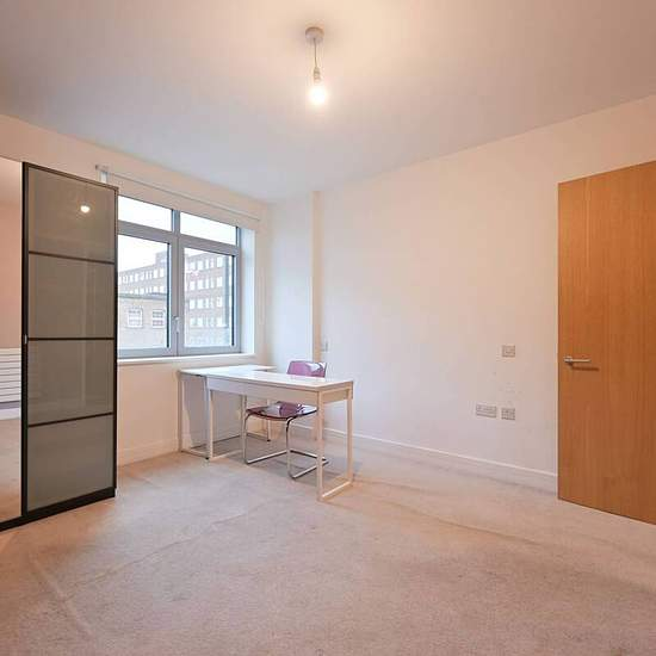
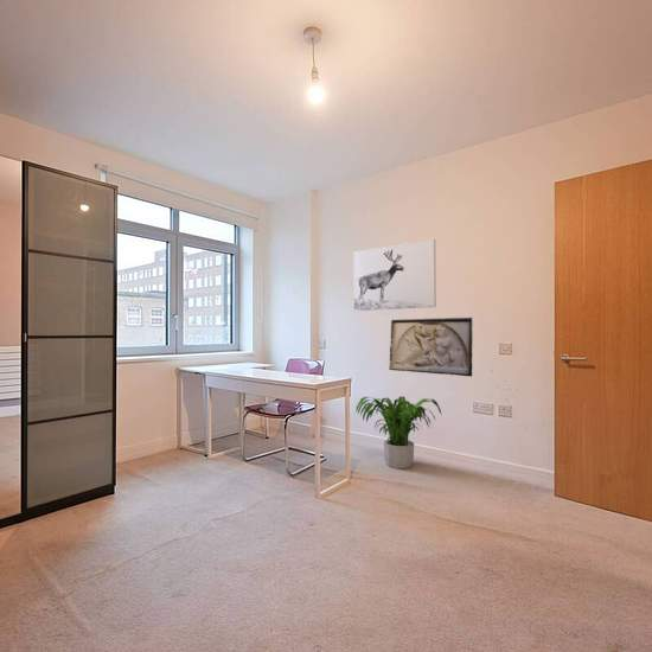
+ potted plant (401, 430)
+ wall art (391, 277)
+ relief sculpture (429, 345)
